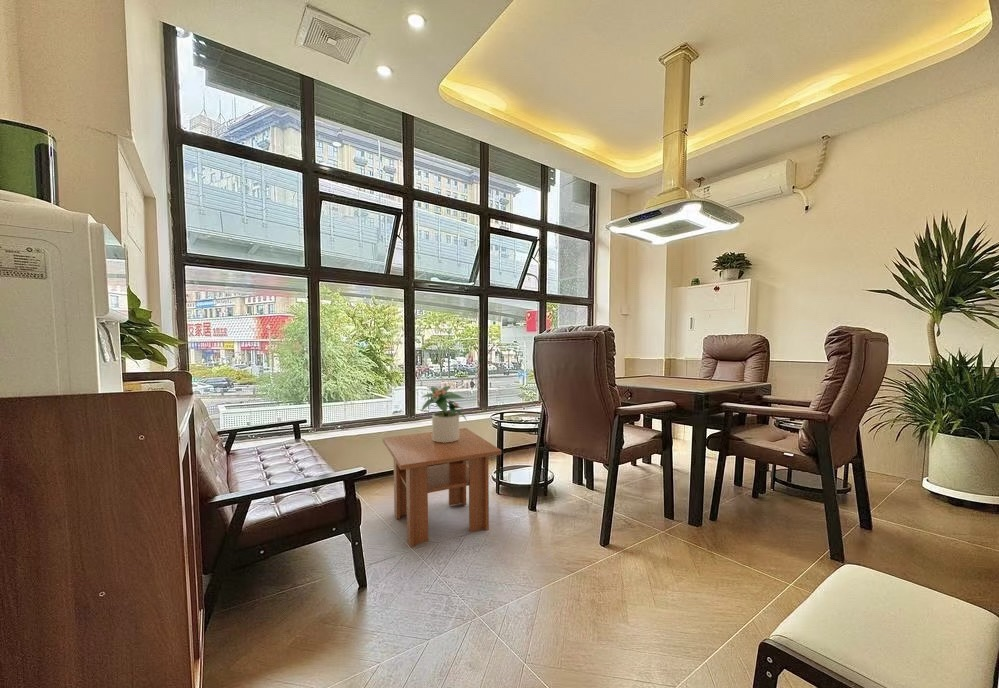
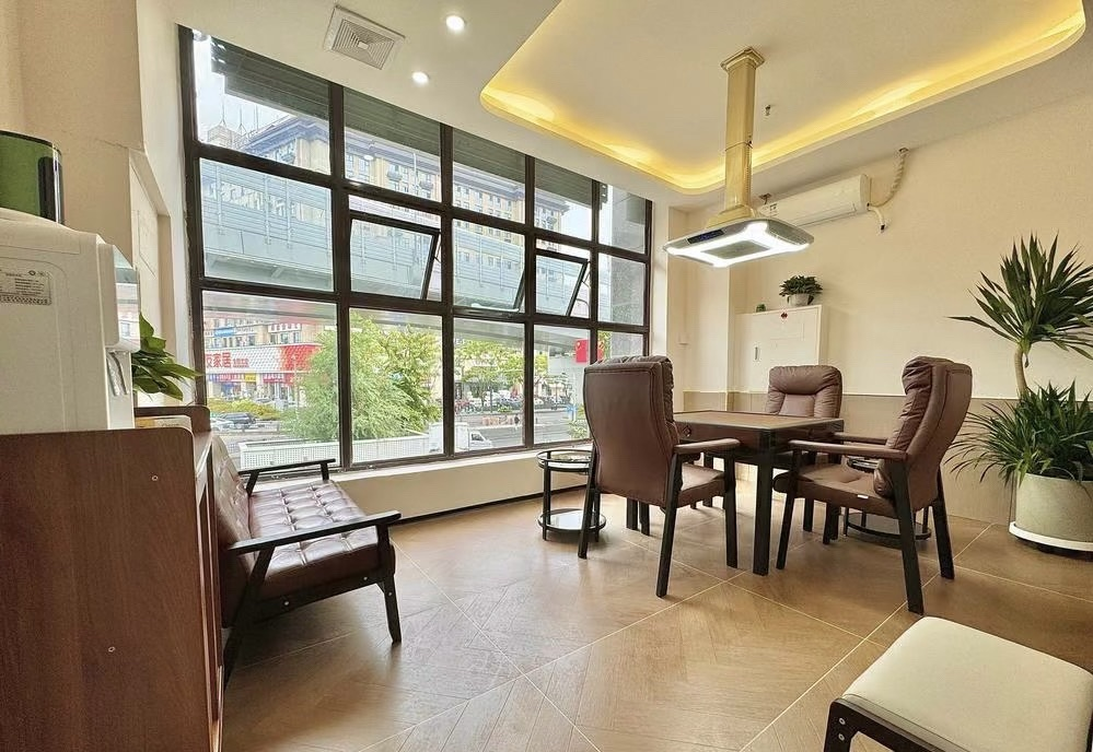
- coffee table (439, 482)
- potted plant (443, 413)
